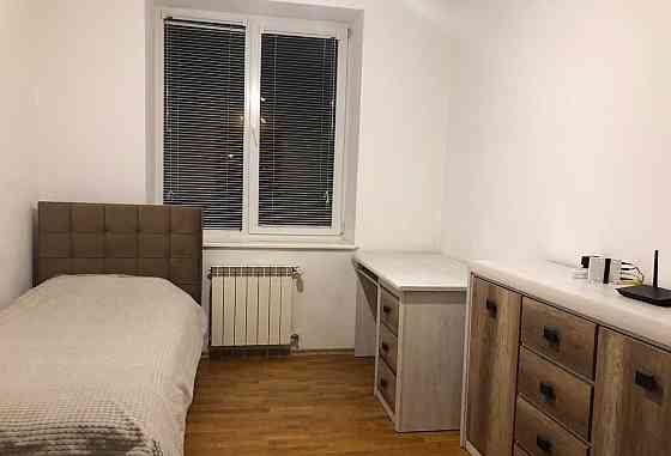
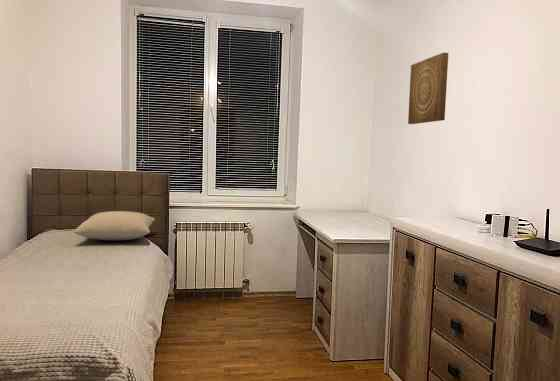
+ wall art (426, 90)
+ pillow (117, 225)
